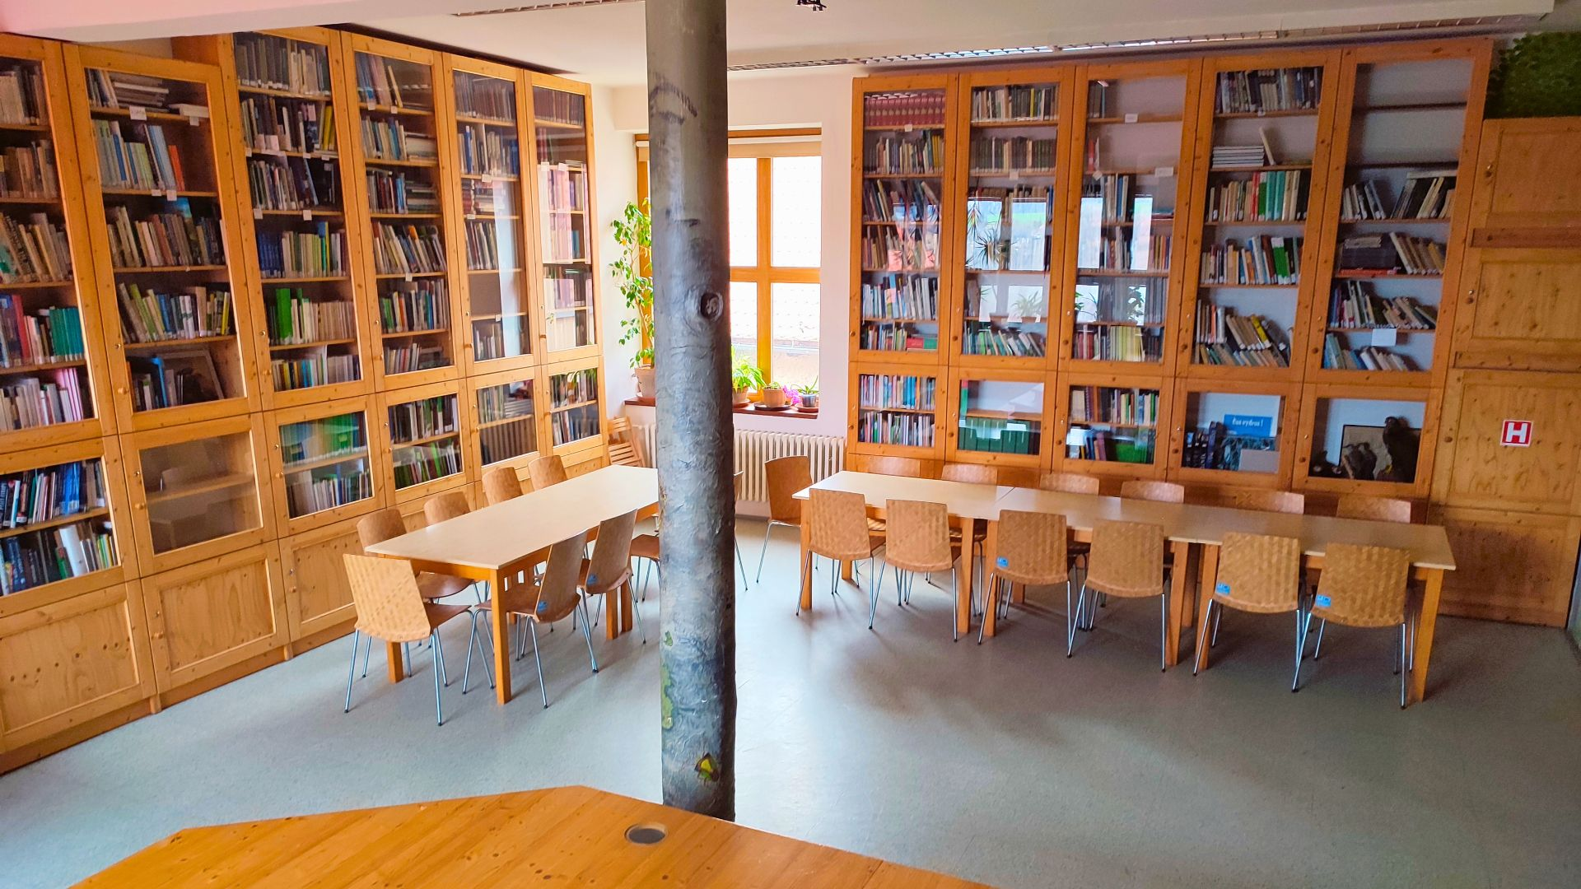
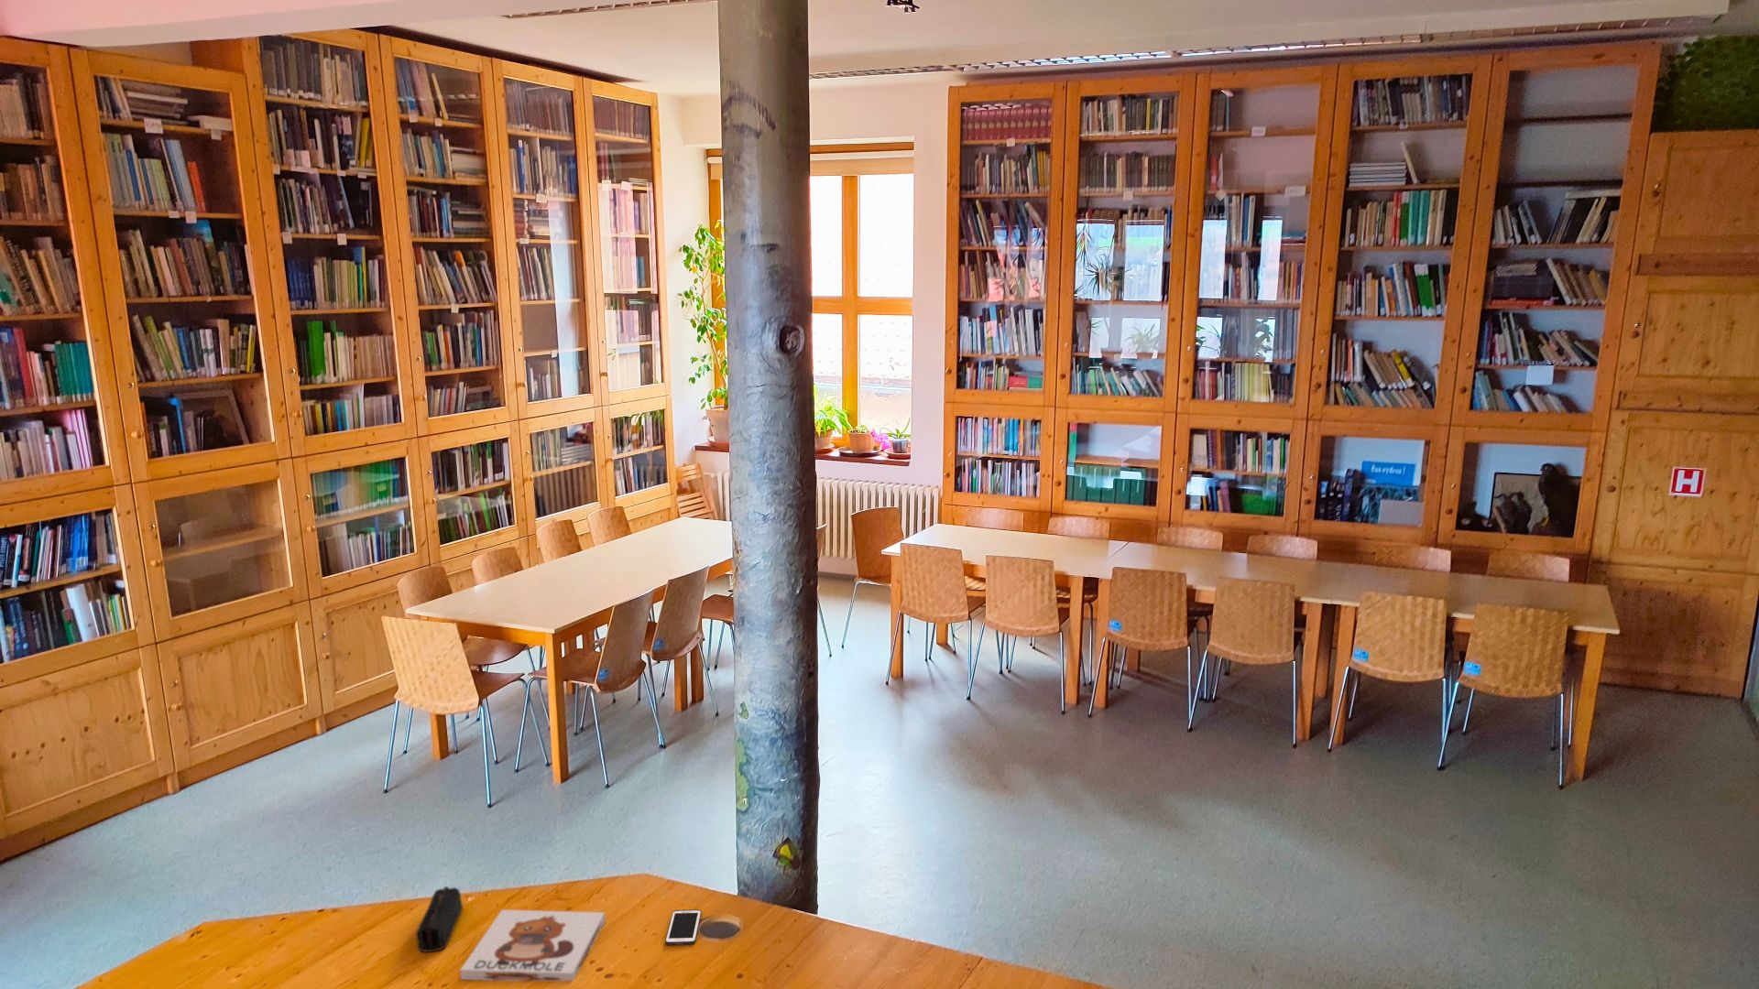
+ pencil case (437, 912)
+ board game (535, 944)
+ cell phone (684, 926)
